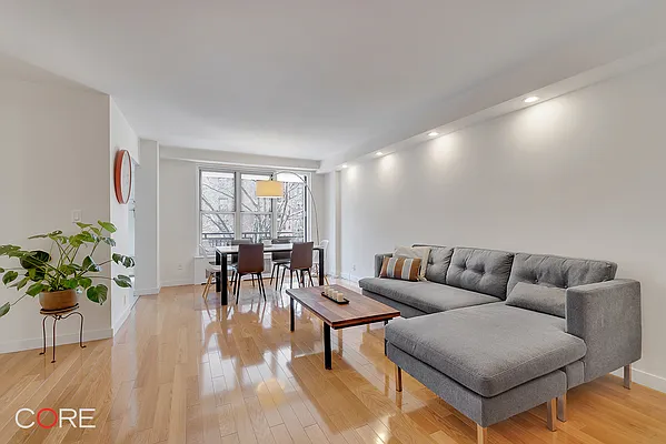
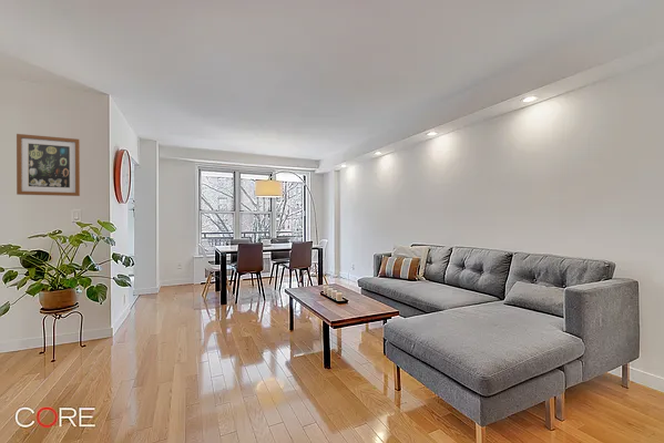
+ wall art (49, 165)
